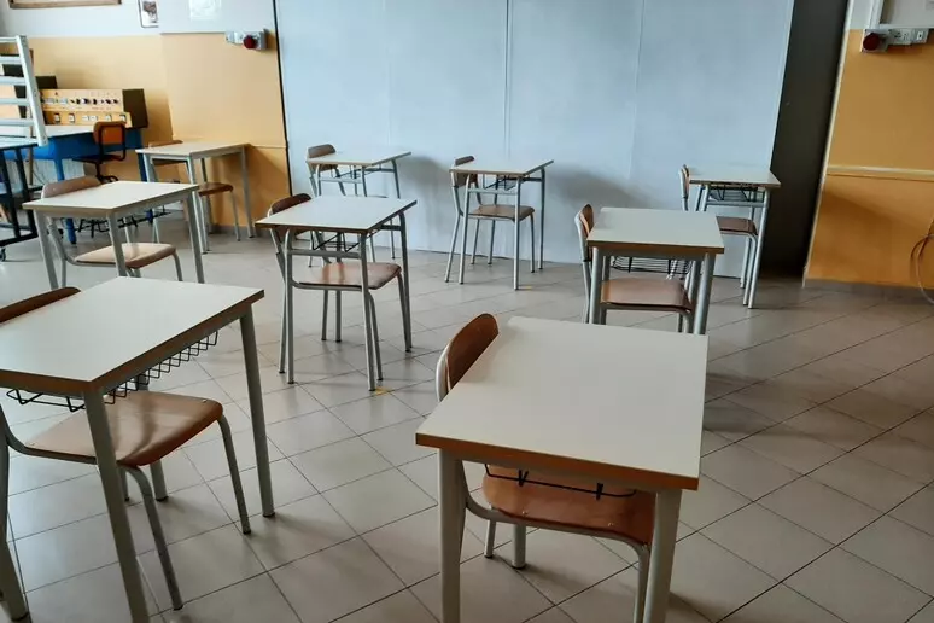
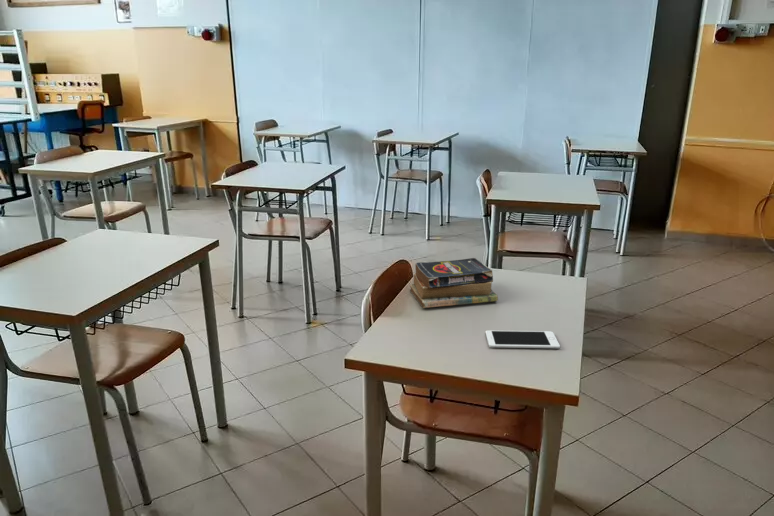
+ book (453, 281)
+ cell phone (521, 339)
